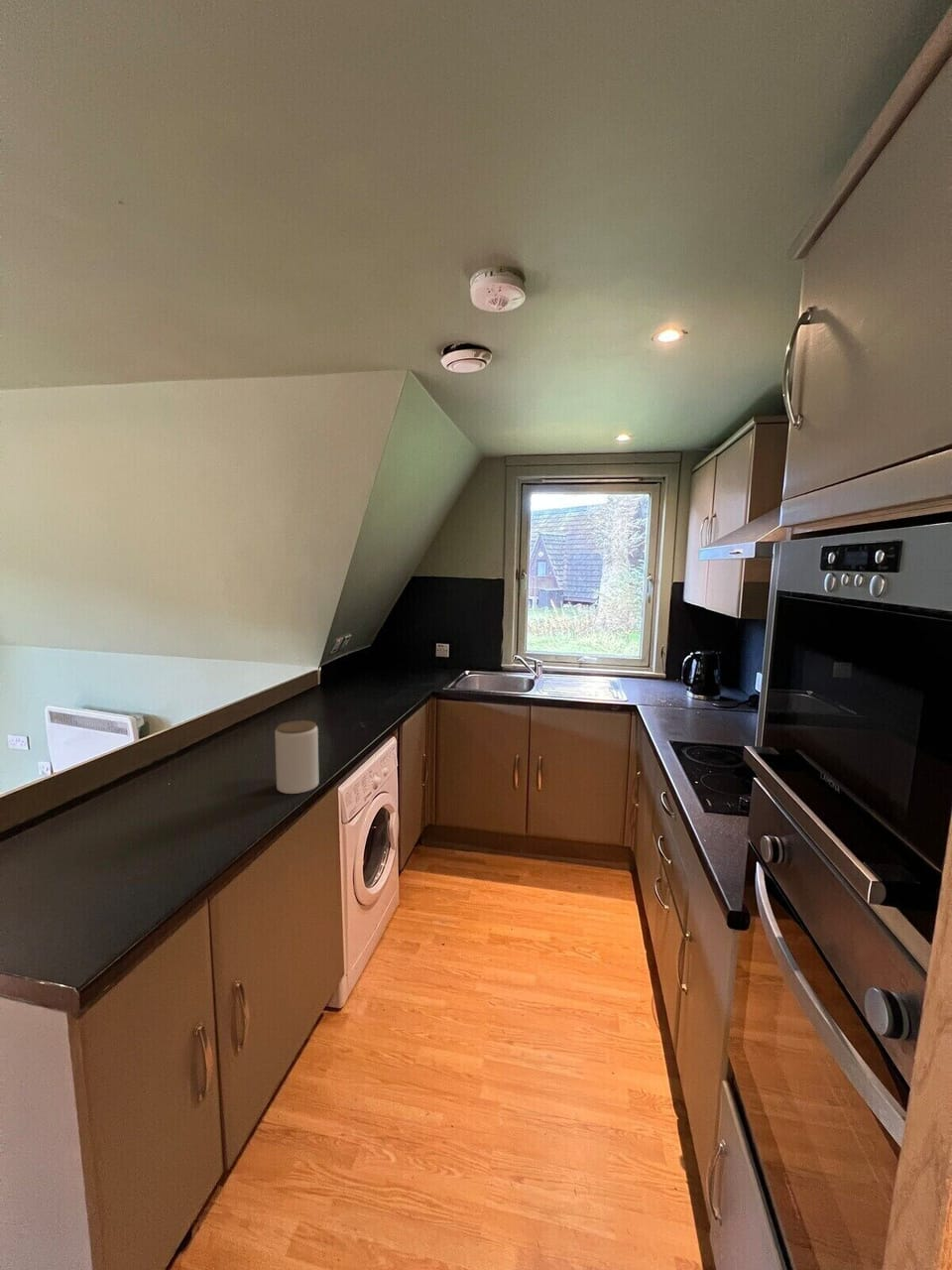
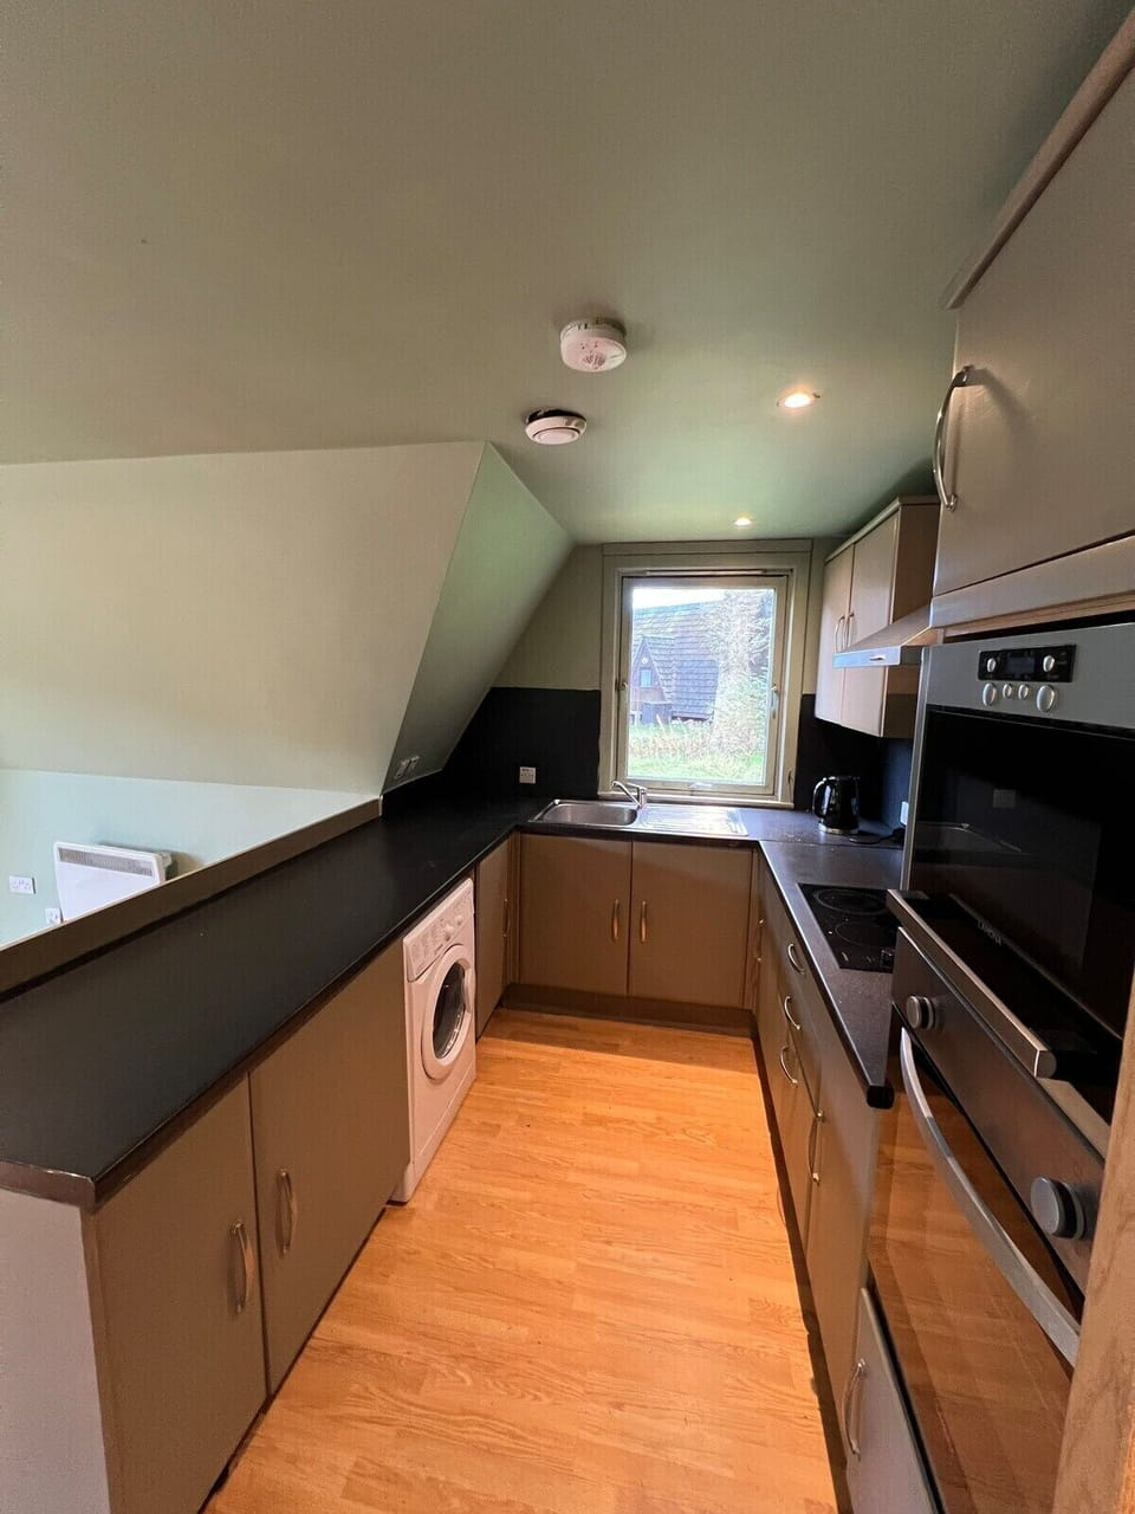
- jar (297, 755)
